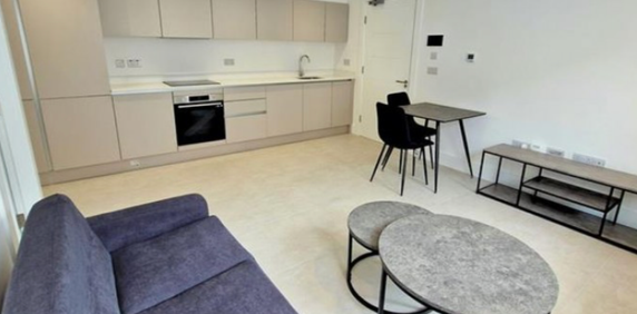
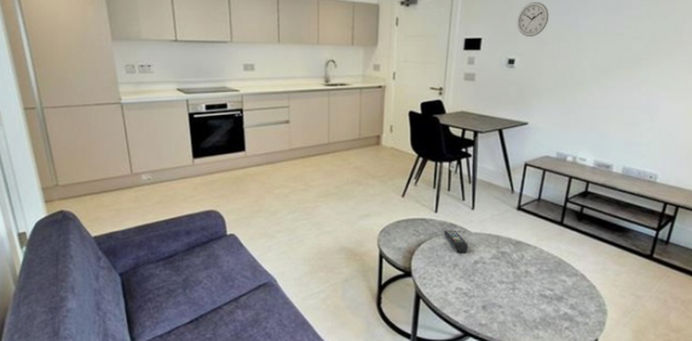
+ remote control (455, 239)
+ wall clock (531, 19)
